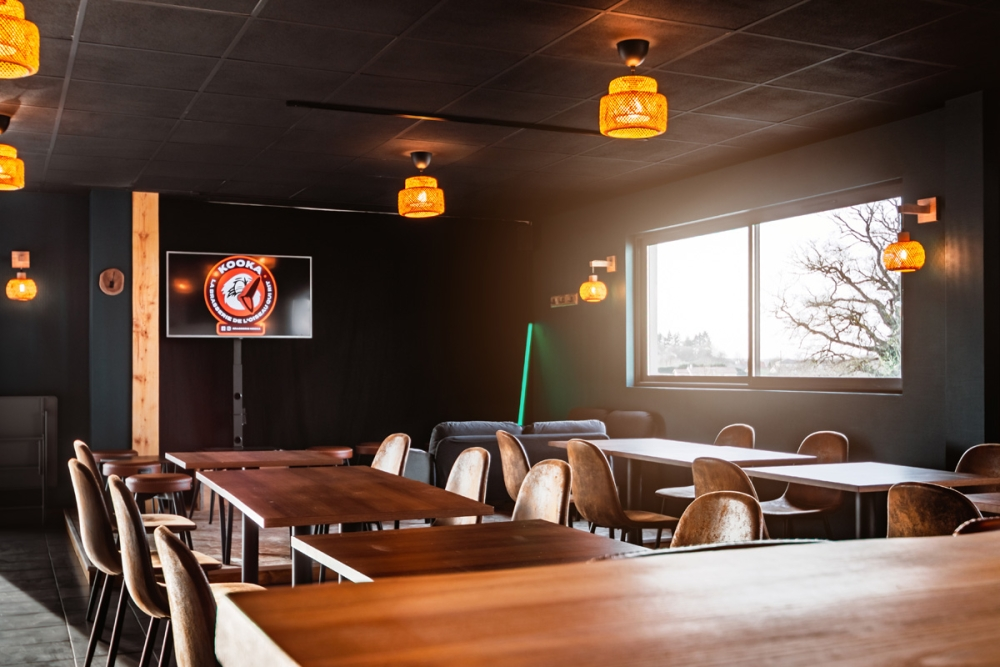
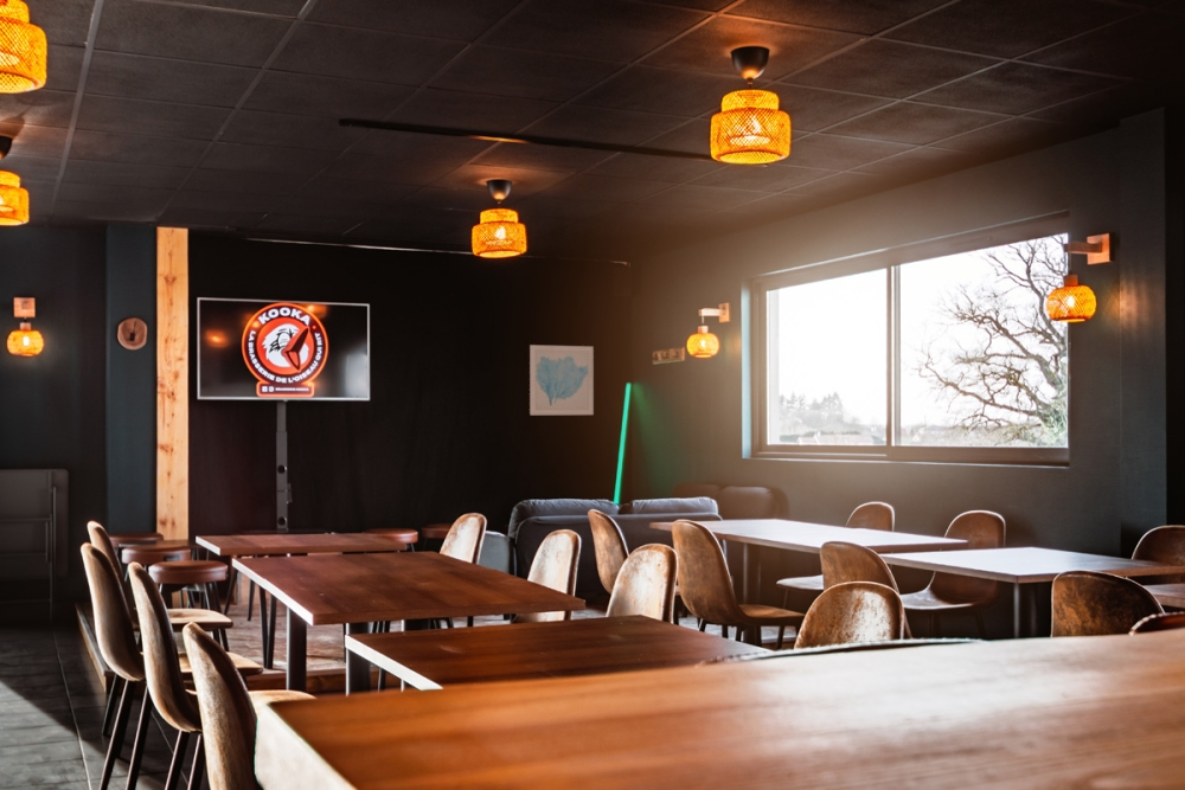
+ wall art (562, 380)
